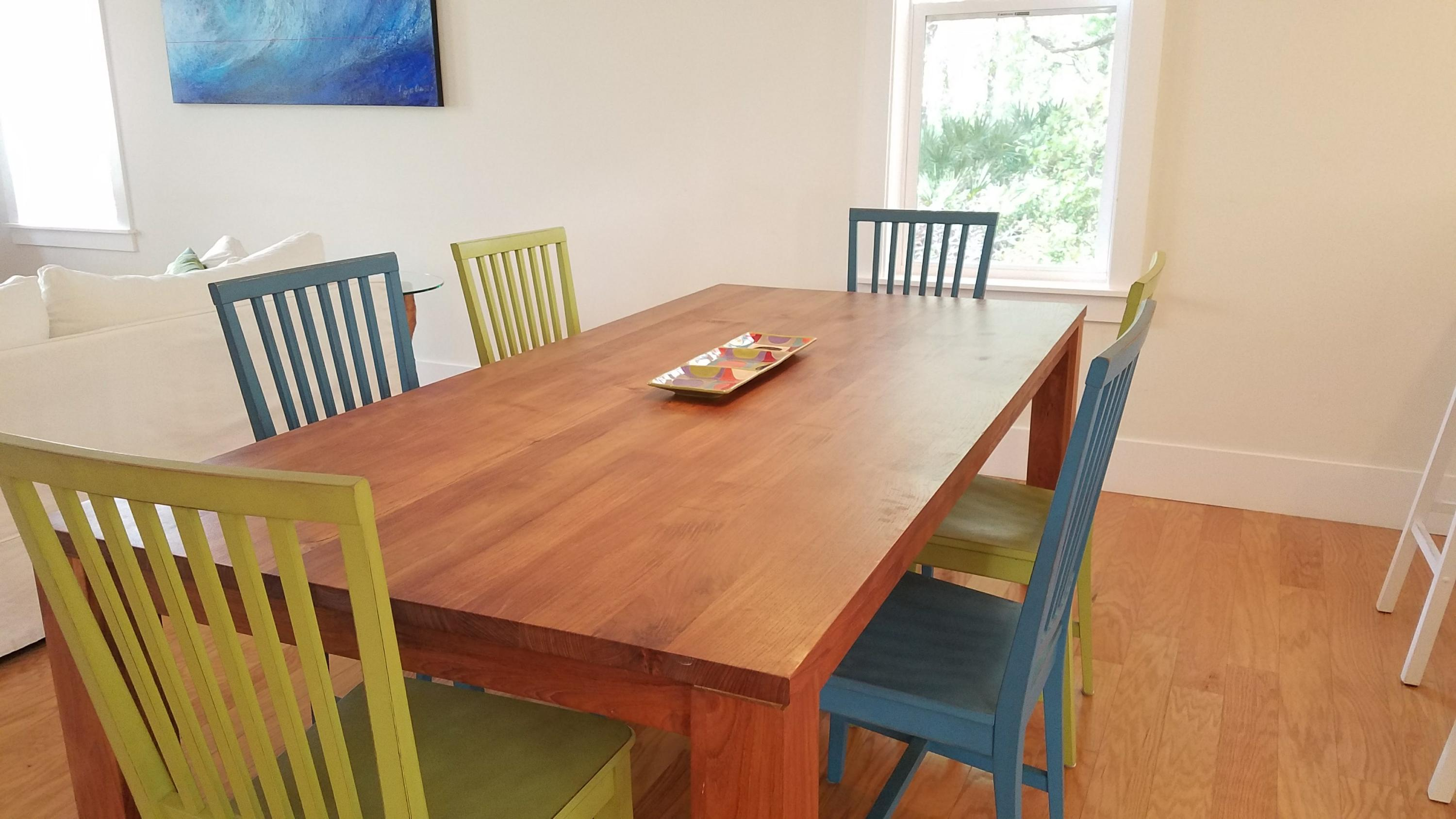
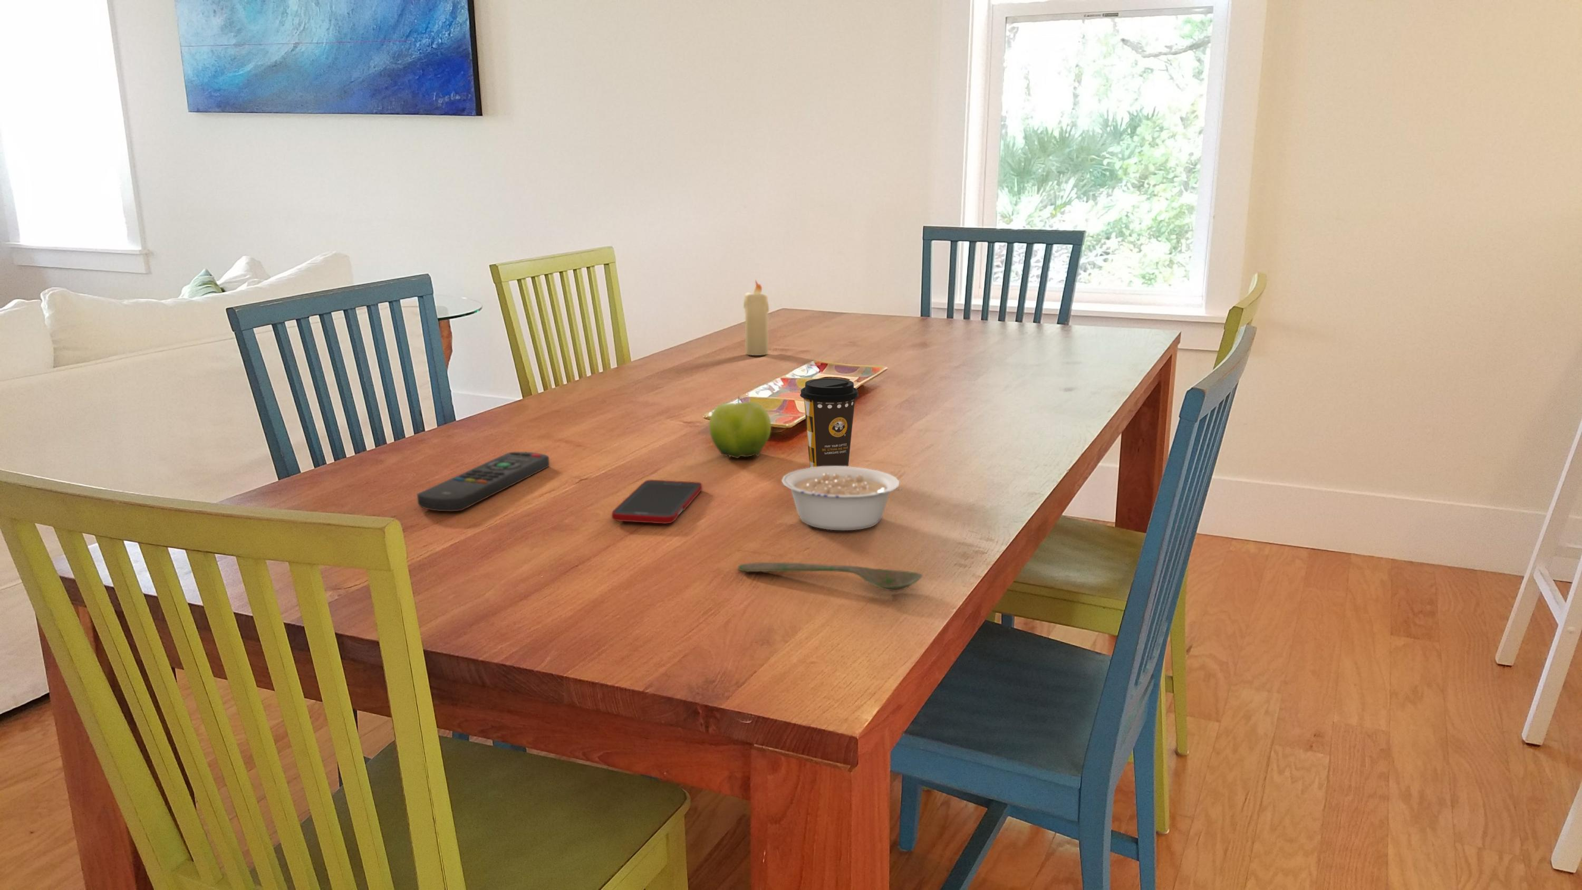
+ fruit (740, 427)
+ legume (845, 496)
+ cell phone (658, 501)
+ coffee cup (829, 427)
+ spoon (827, 571)
+ remote control (487, 478)
+ candle (755, 316)
